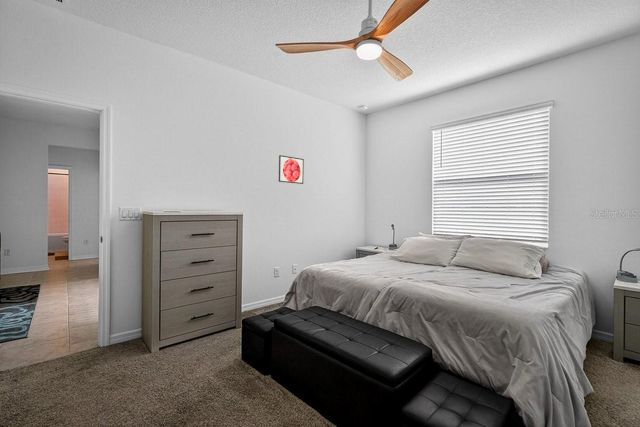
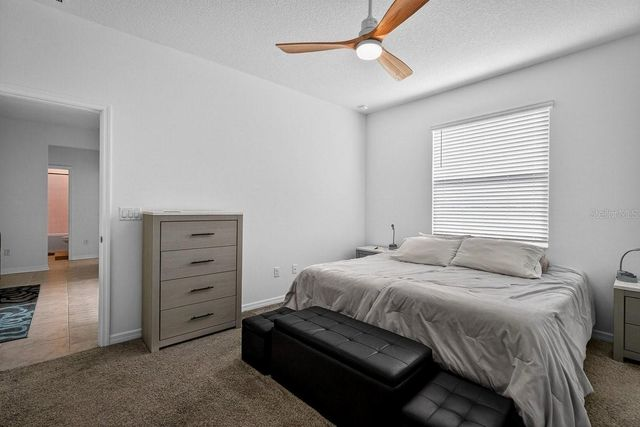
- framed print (291, 170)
